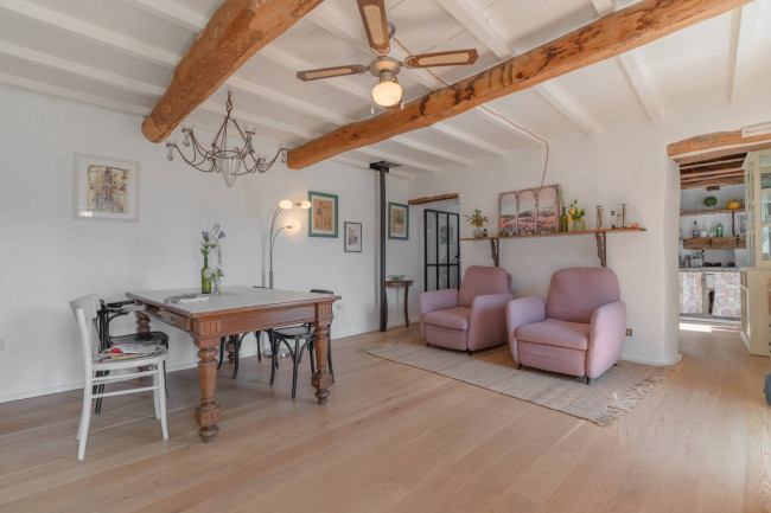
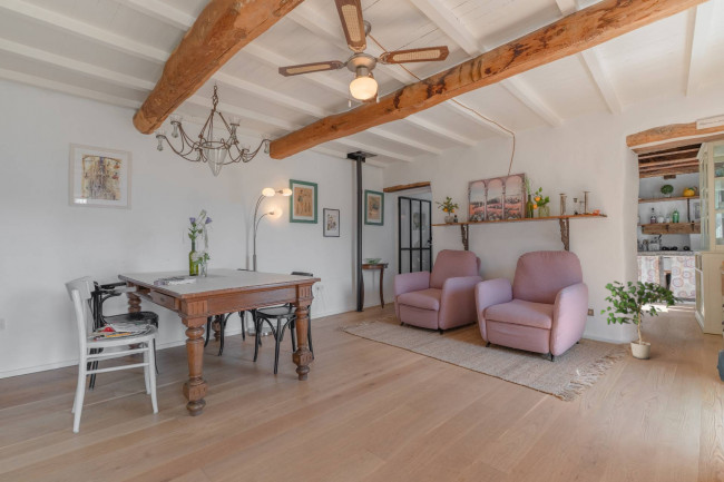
+ potted plant (640, 319)
